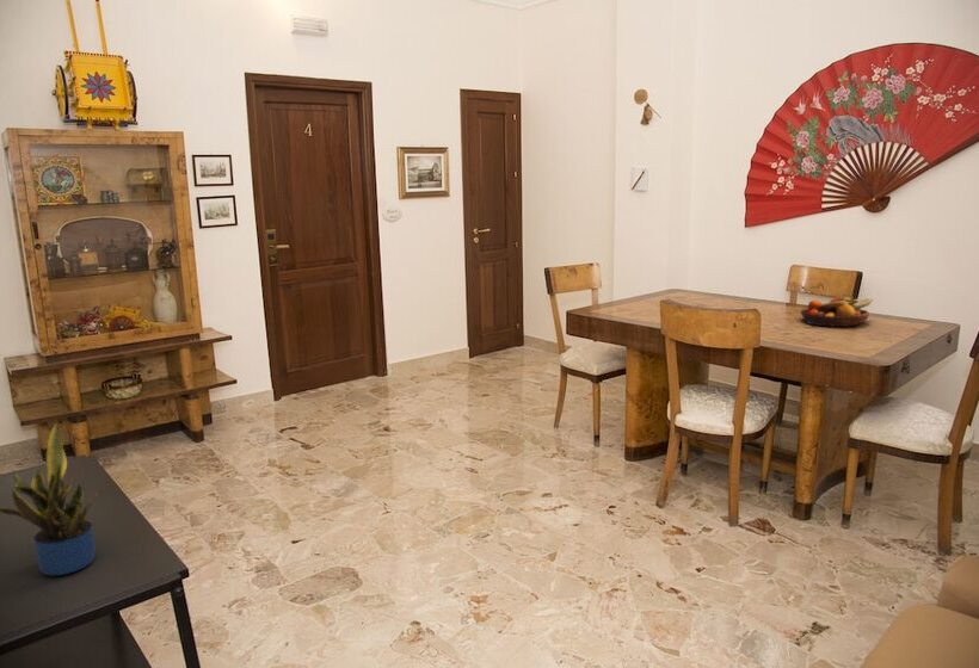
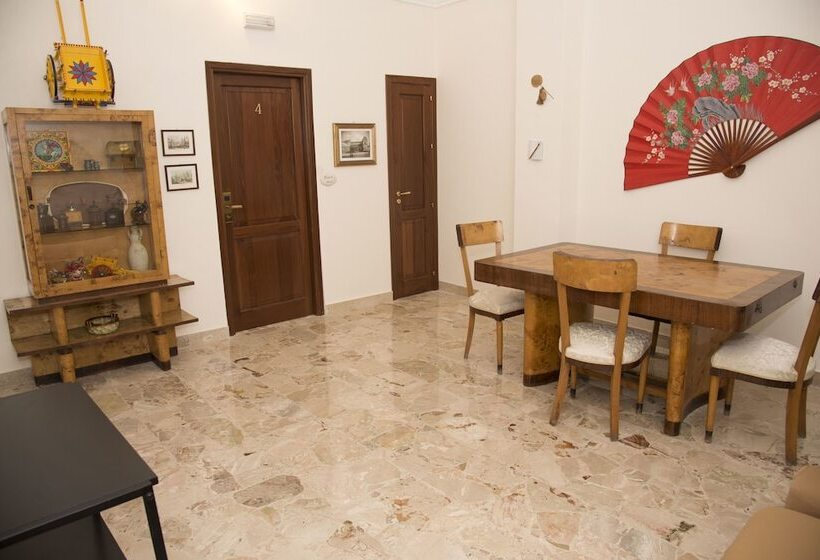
- fruit bowl (835, 309)
- potted plant (50, 497)
